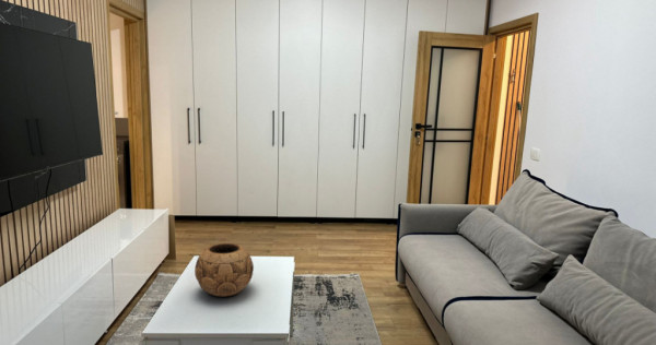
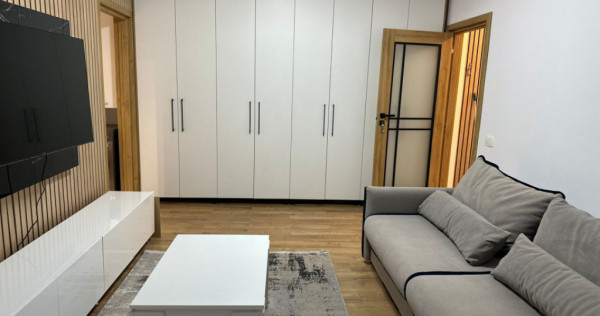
- decorative bowl (224, 269)
